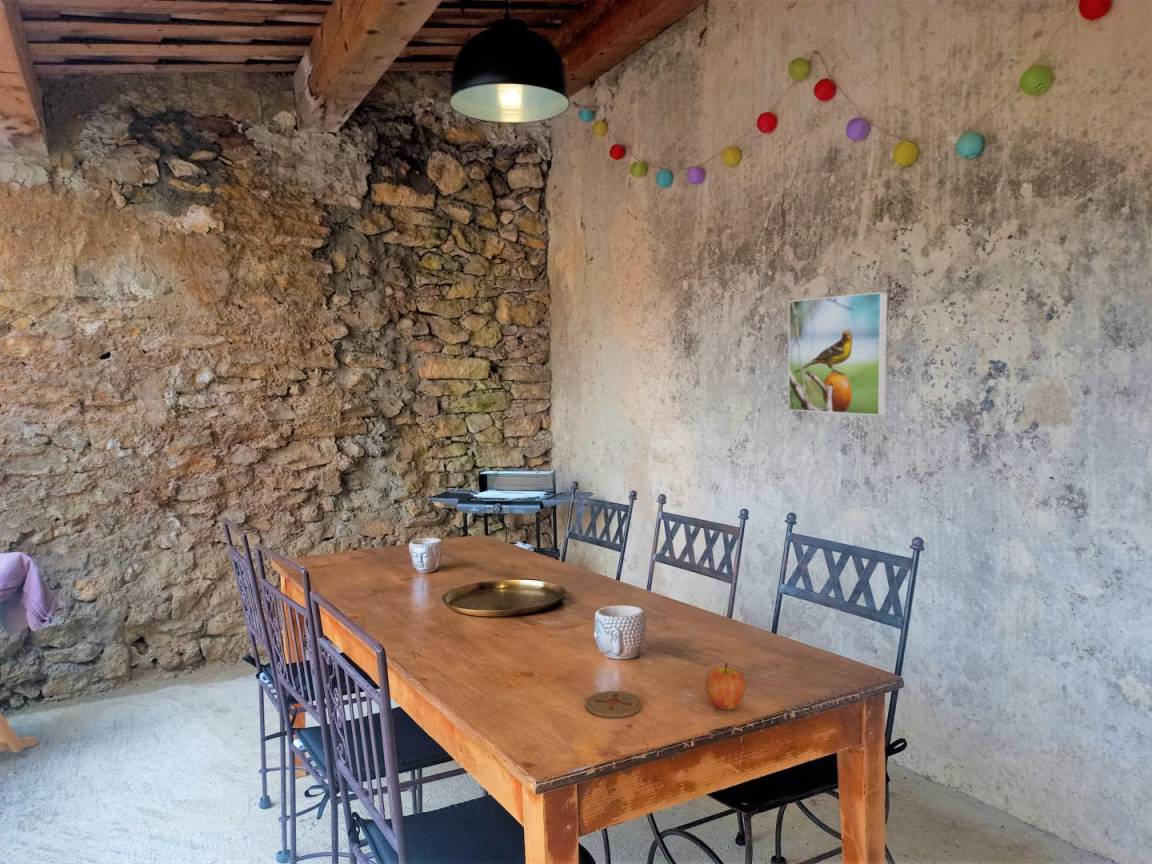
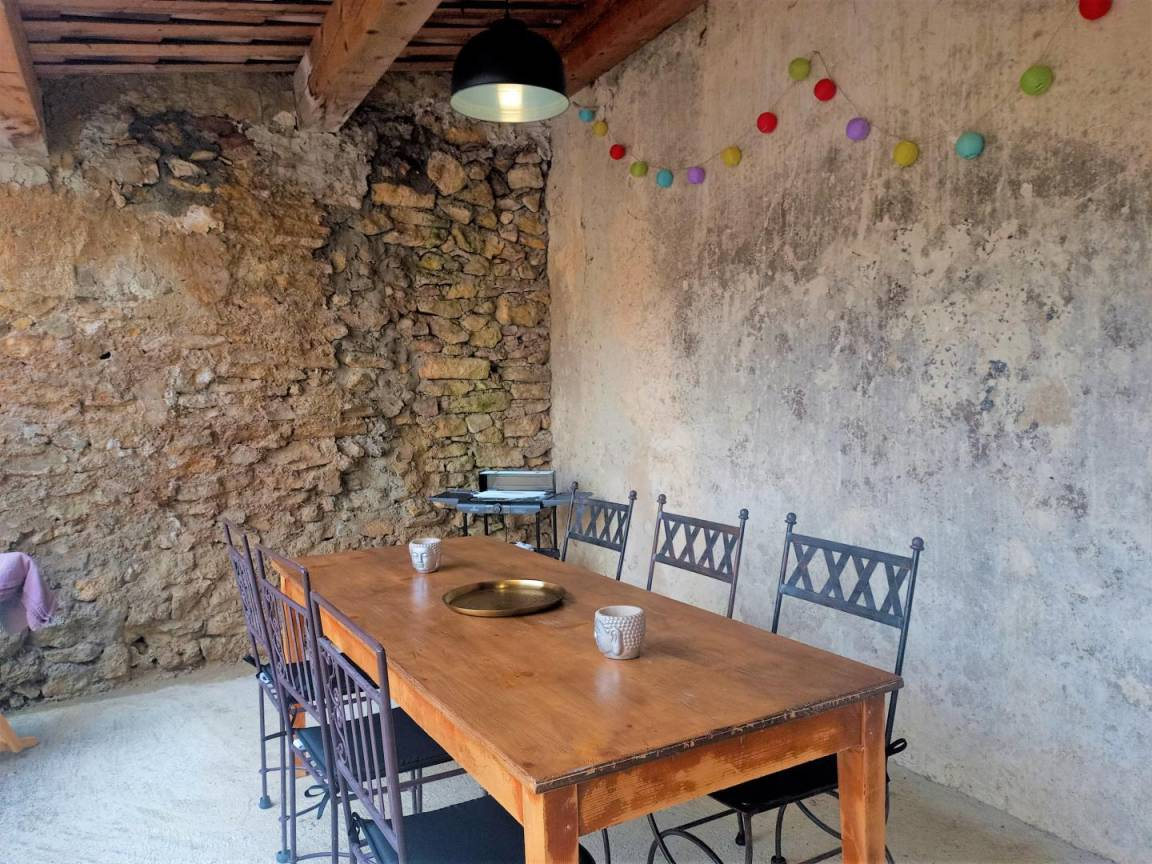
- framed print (834, 355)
- apple (725, 683)
- coaster (613, 703)
